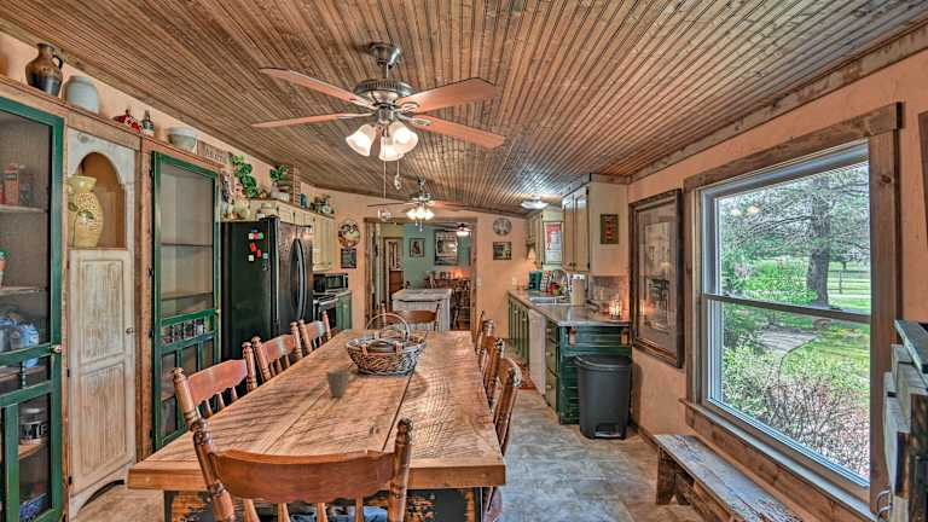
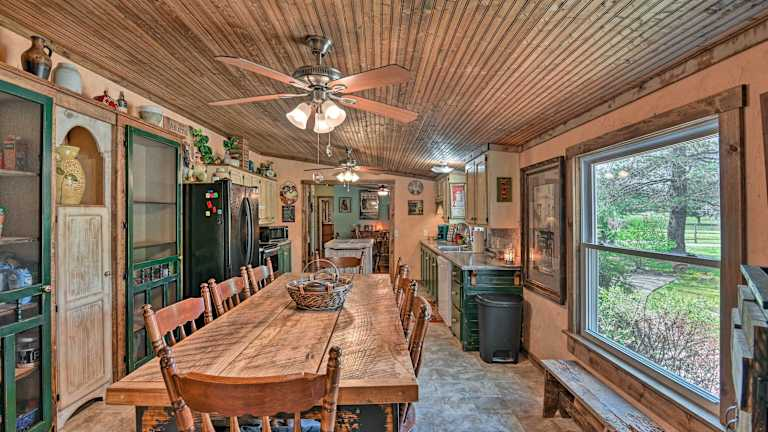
- cup (338, 382)
